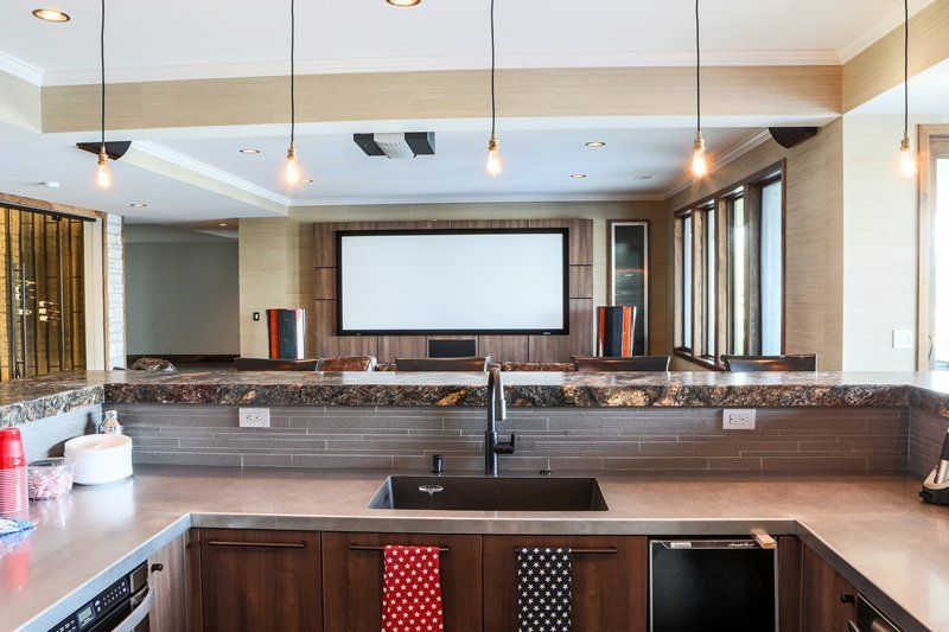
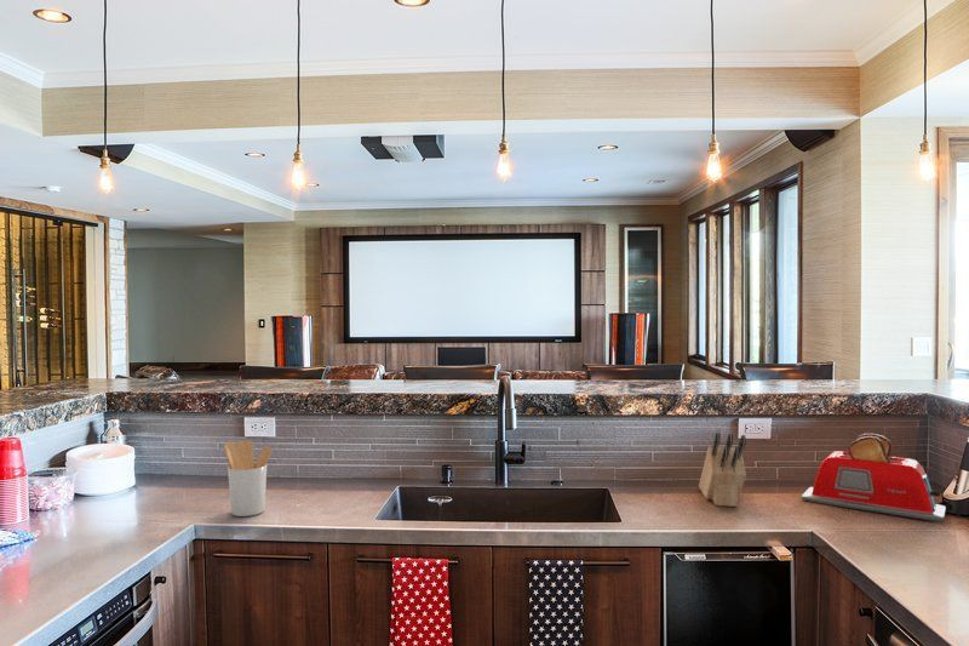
+ toaster (871, 469)
+ utensil holder (245, 475)
+ knife block (722, 463)
